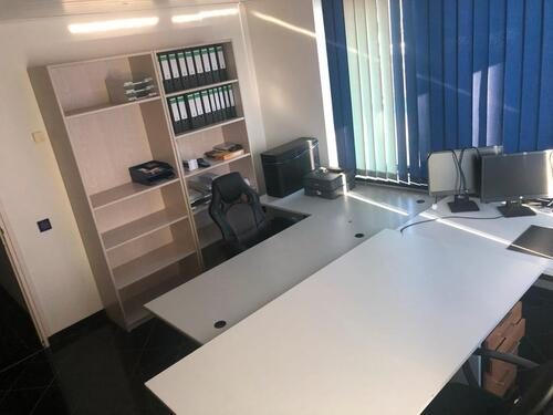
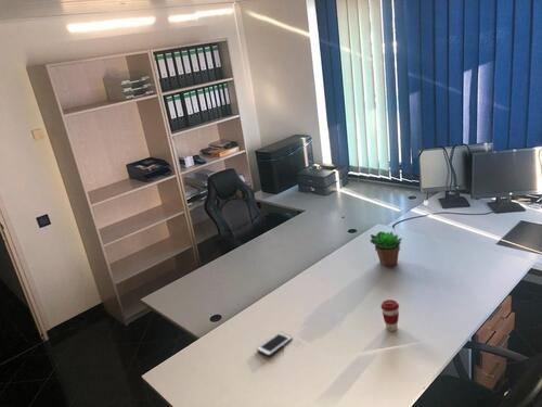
+ cell phone (274, 343)
+ coffee cup (390, 315)
+ succulent plant (386, 247)
